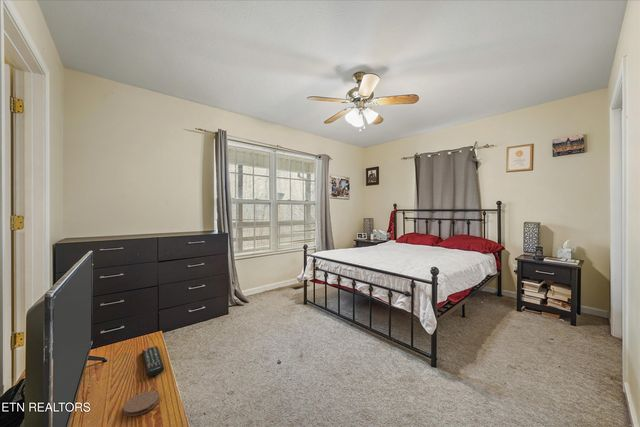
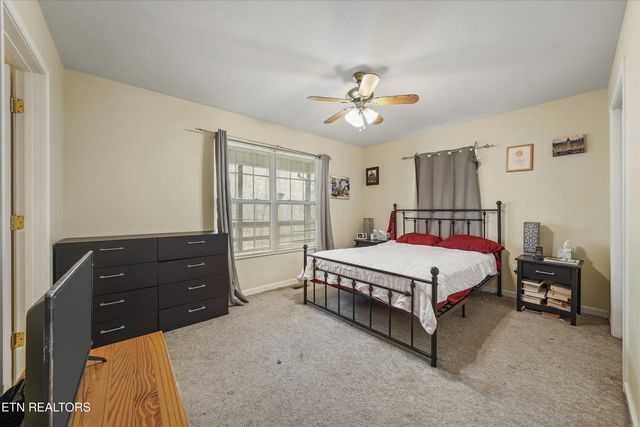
- remote control (152, 359)
- coaster (141, 402)
